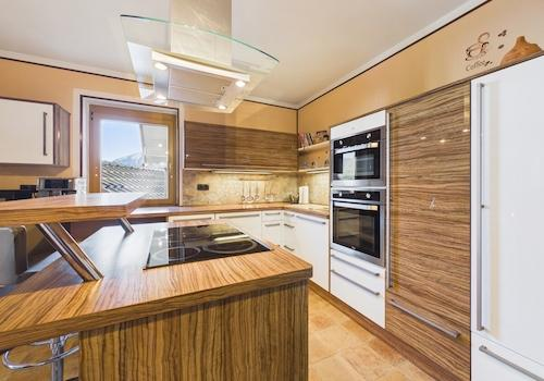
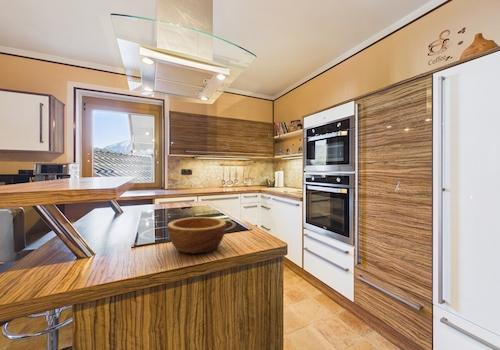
+ bowl (197, 235)
